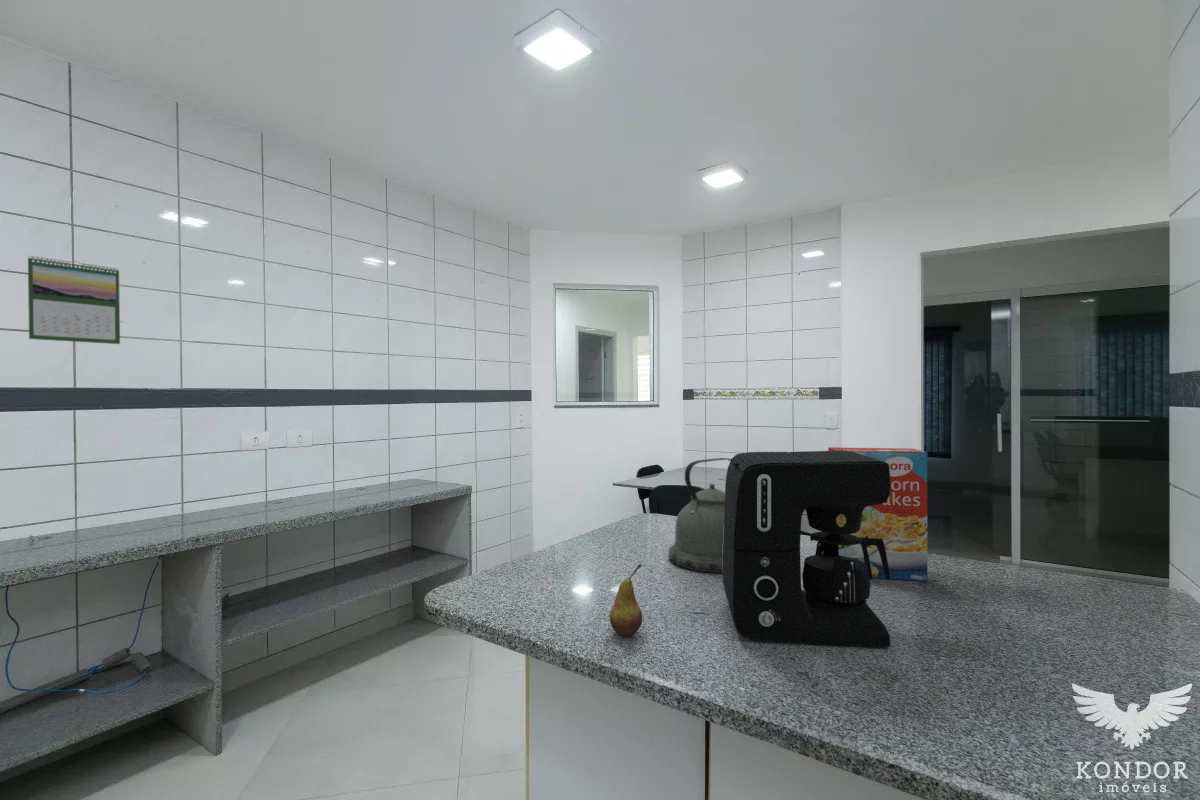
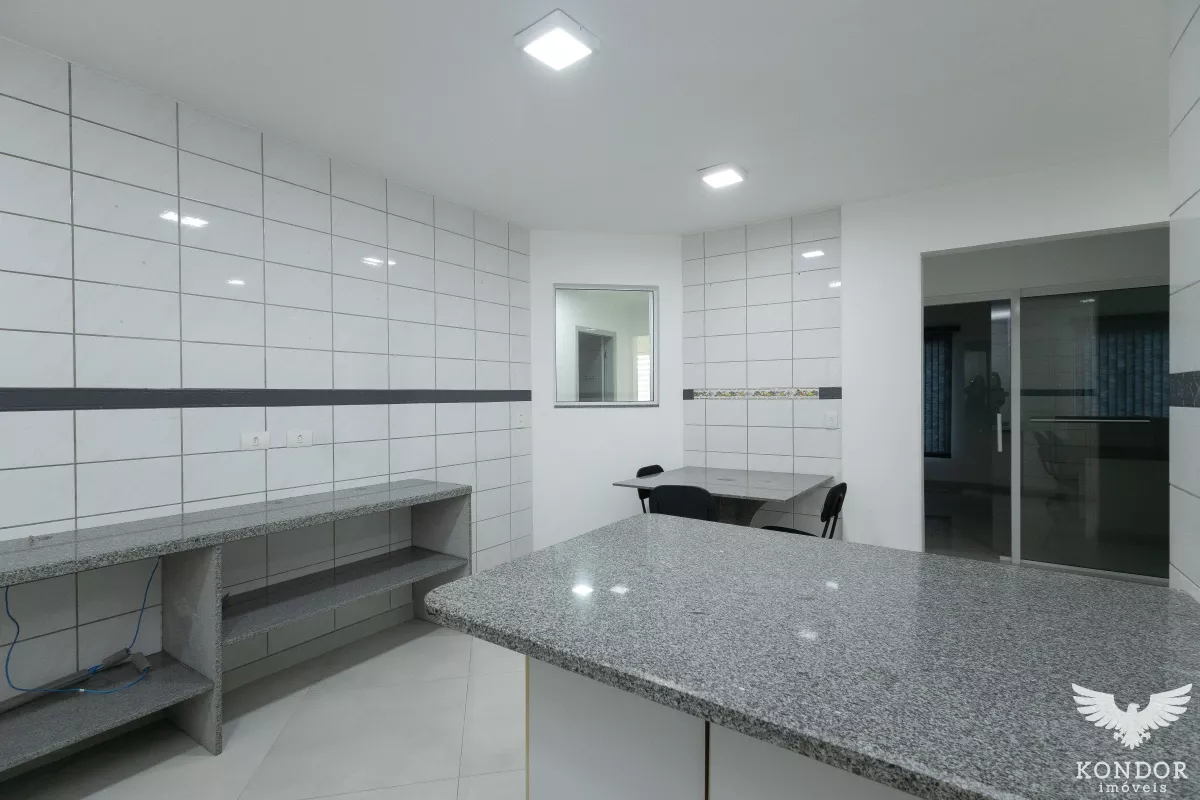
- coffee maker (810, 538)
- cereal box (875, 510)
- calendar (76, 301)
- fruit (625, 598)
- kettle (714, 508)
